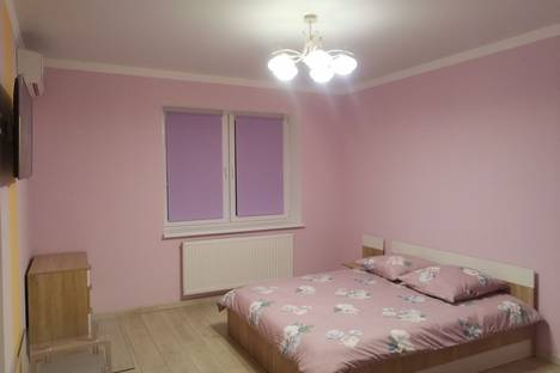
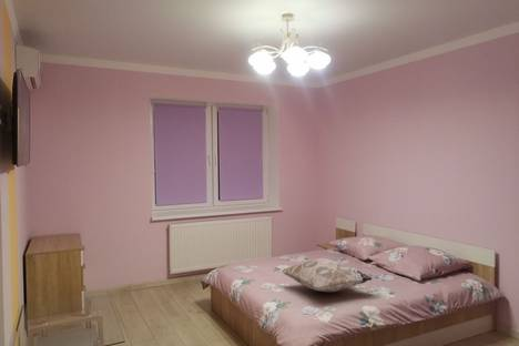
+ decorative pillow (325, 274)
